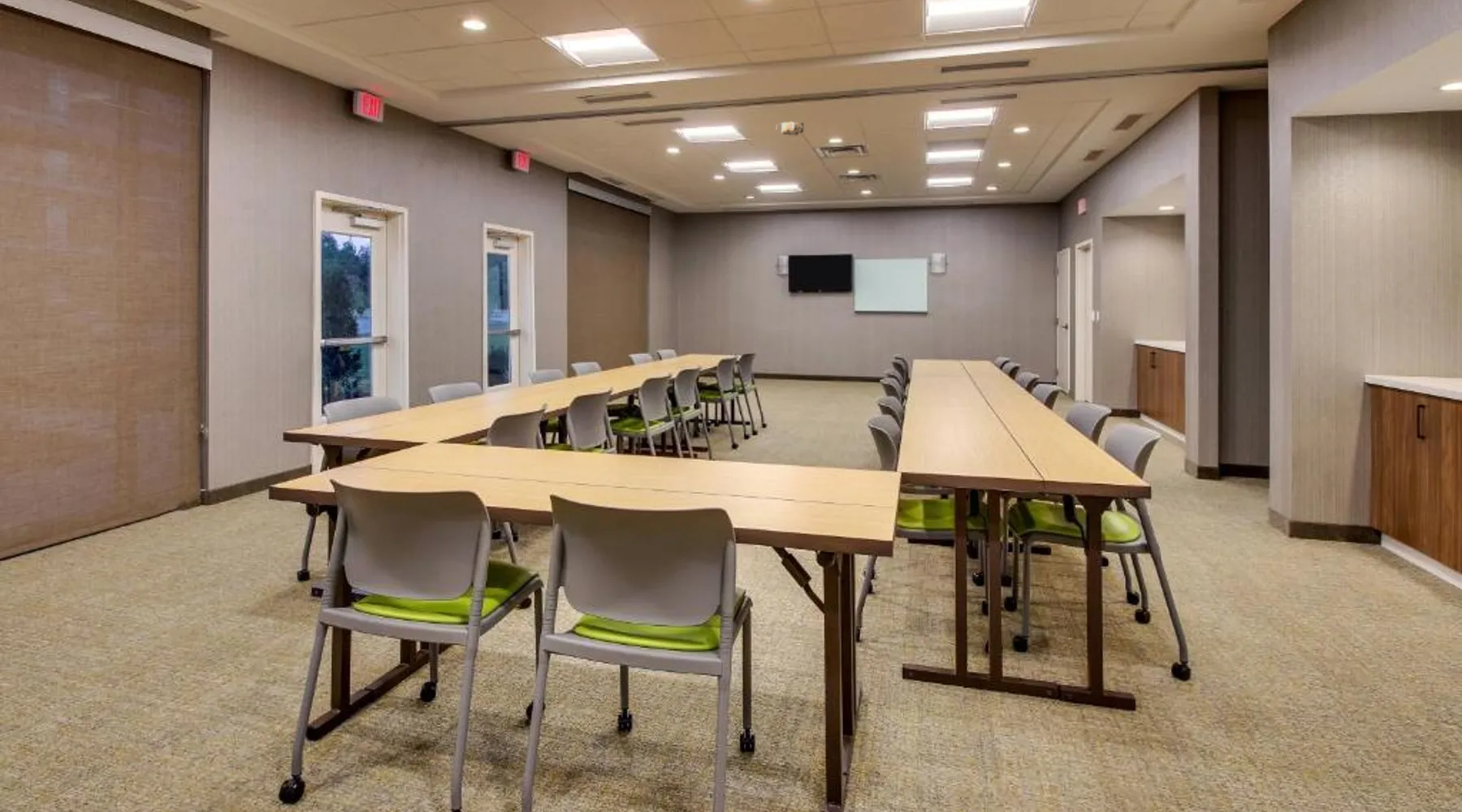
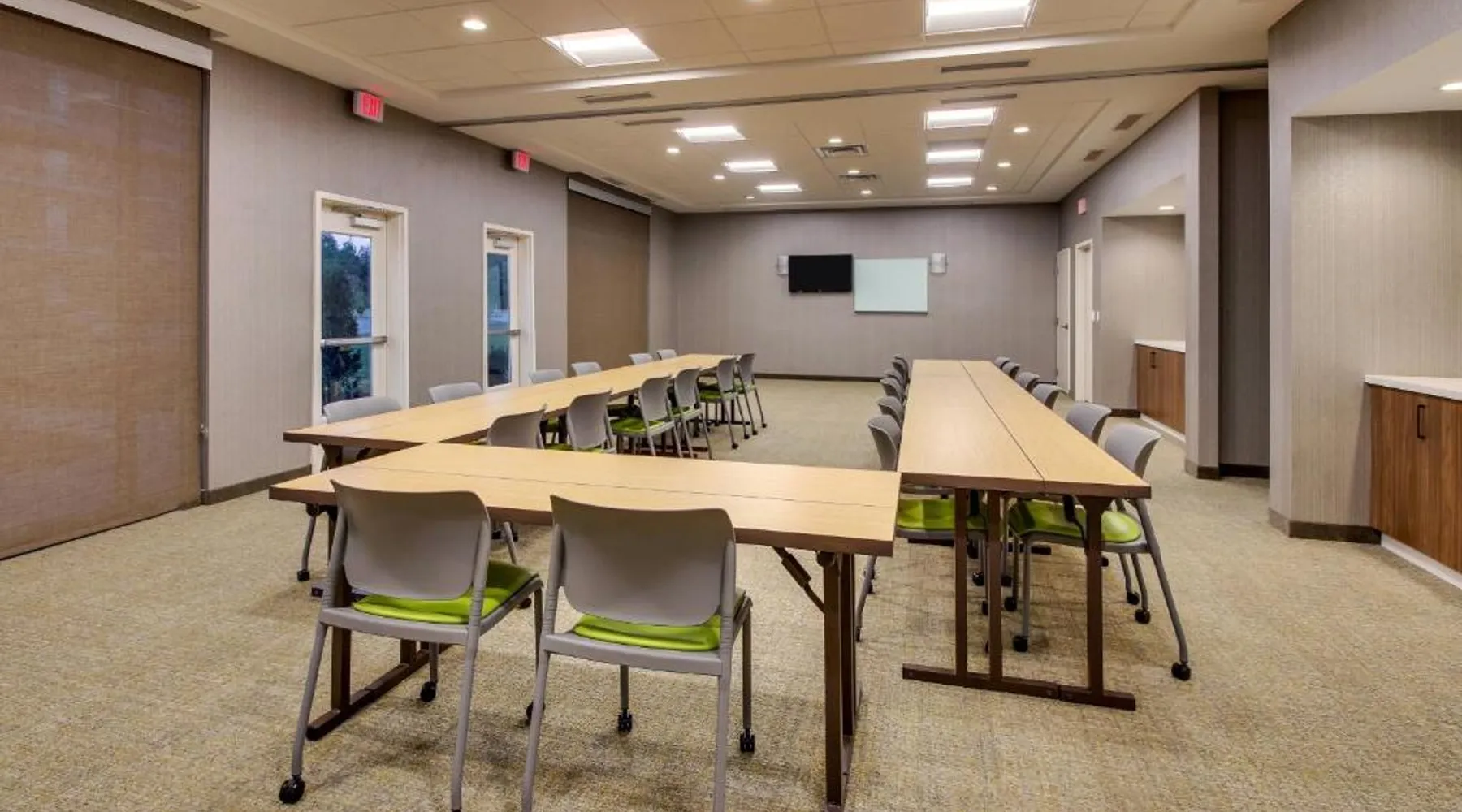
- projector (789, 127)
